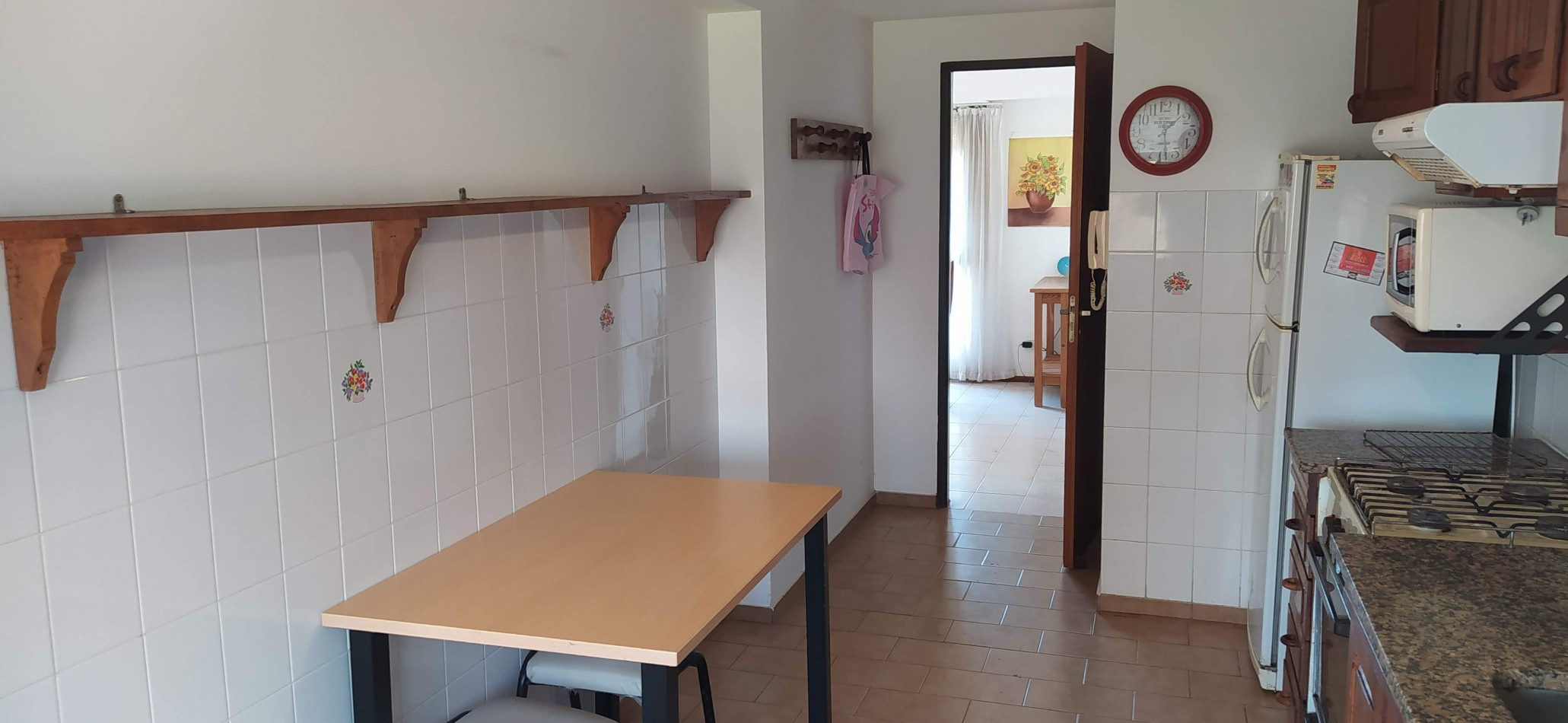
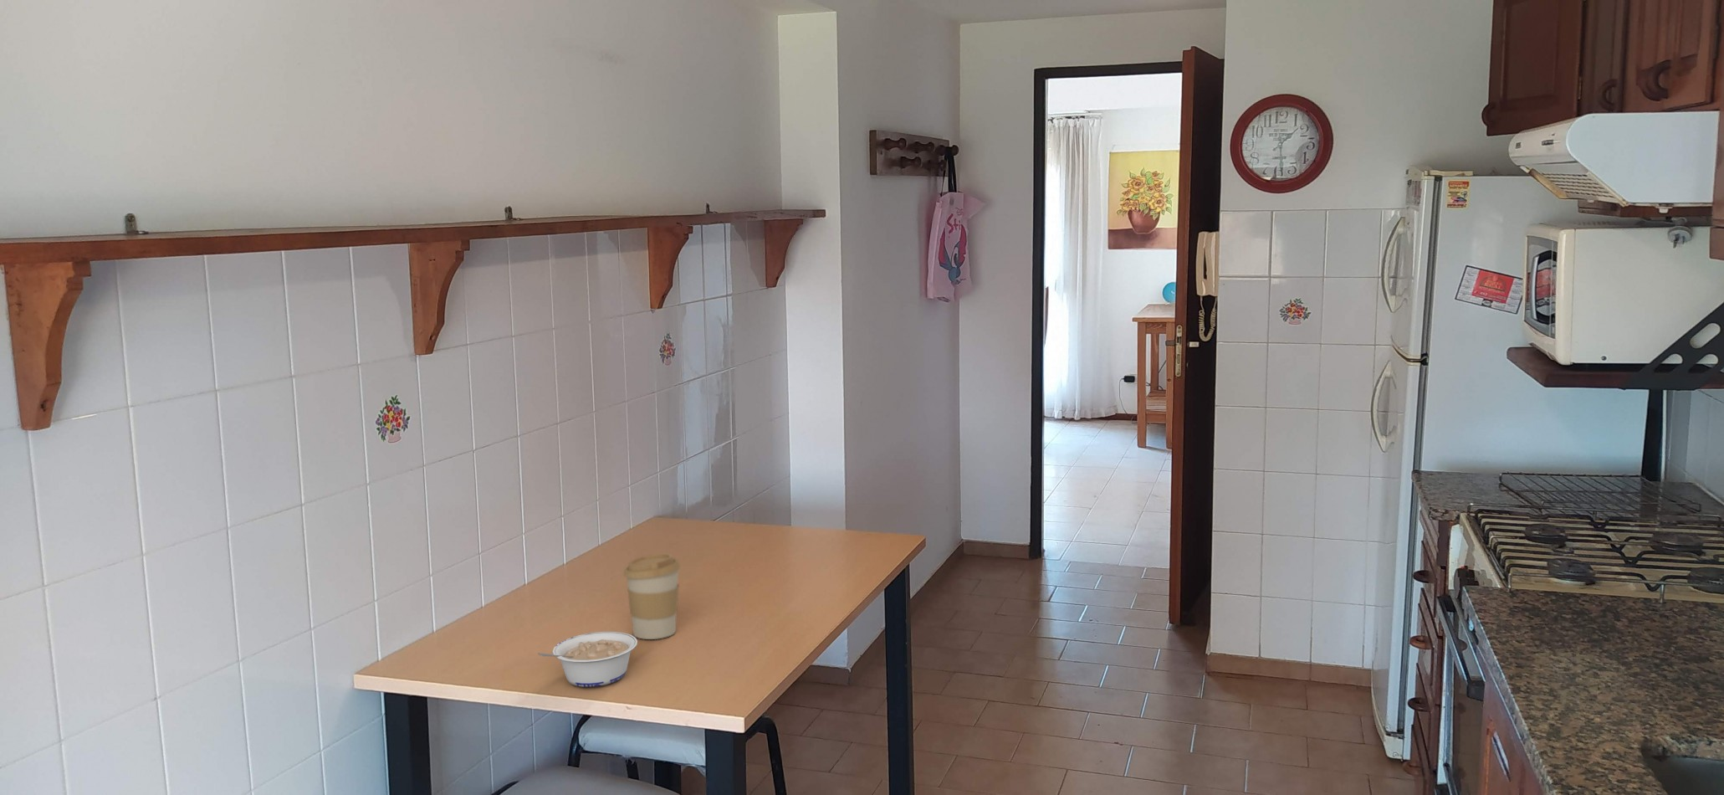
+ coffee cup (652, 594)
+ legume (594, 659)
